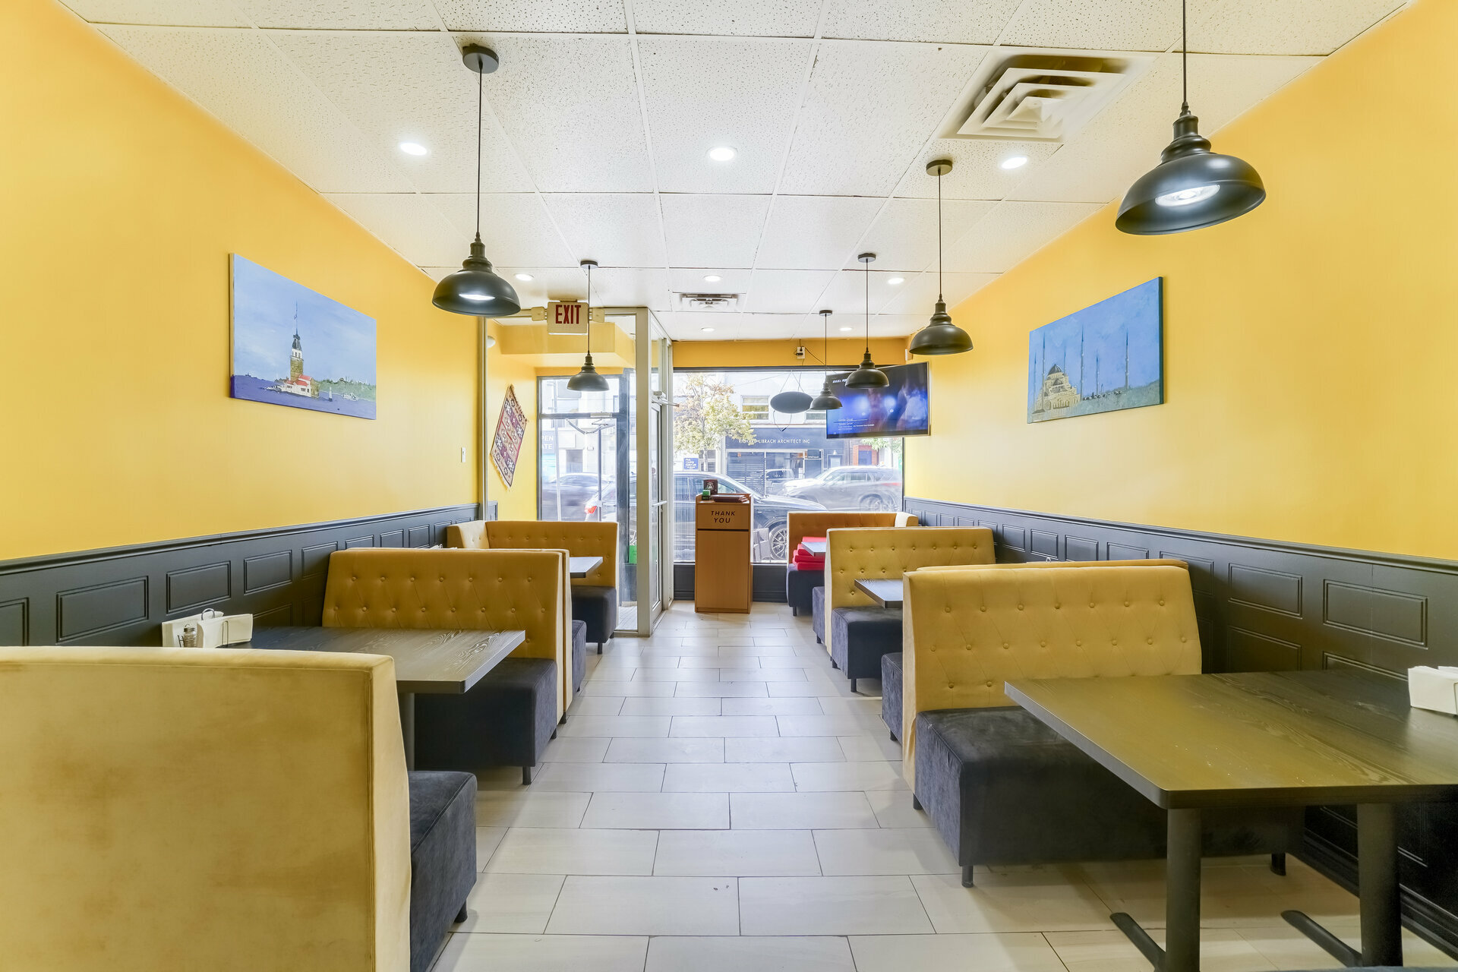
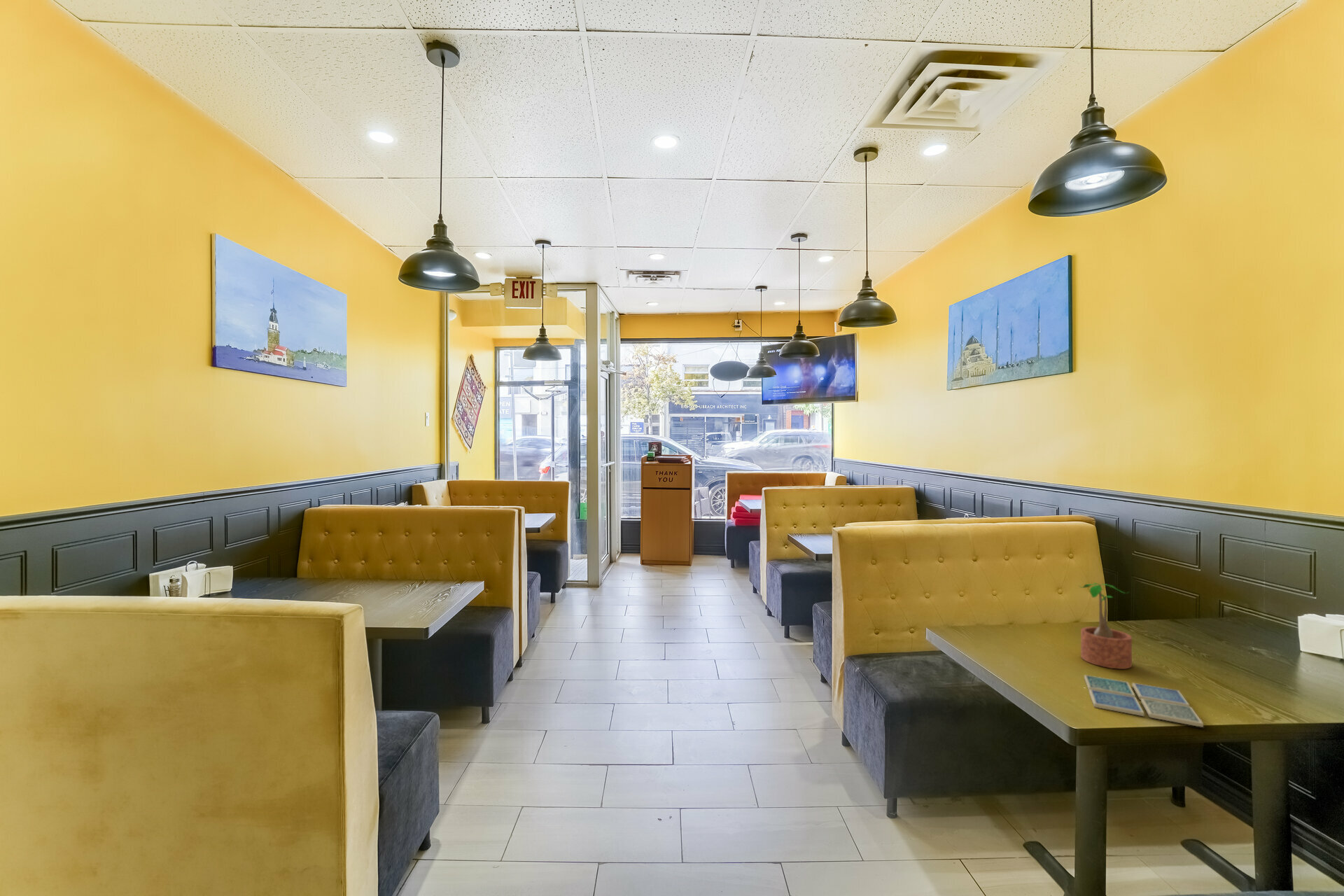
+ drink coaster (1138, 697)
+ potted plant (1102, 622)
